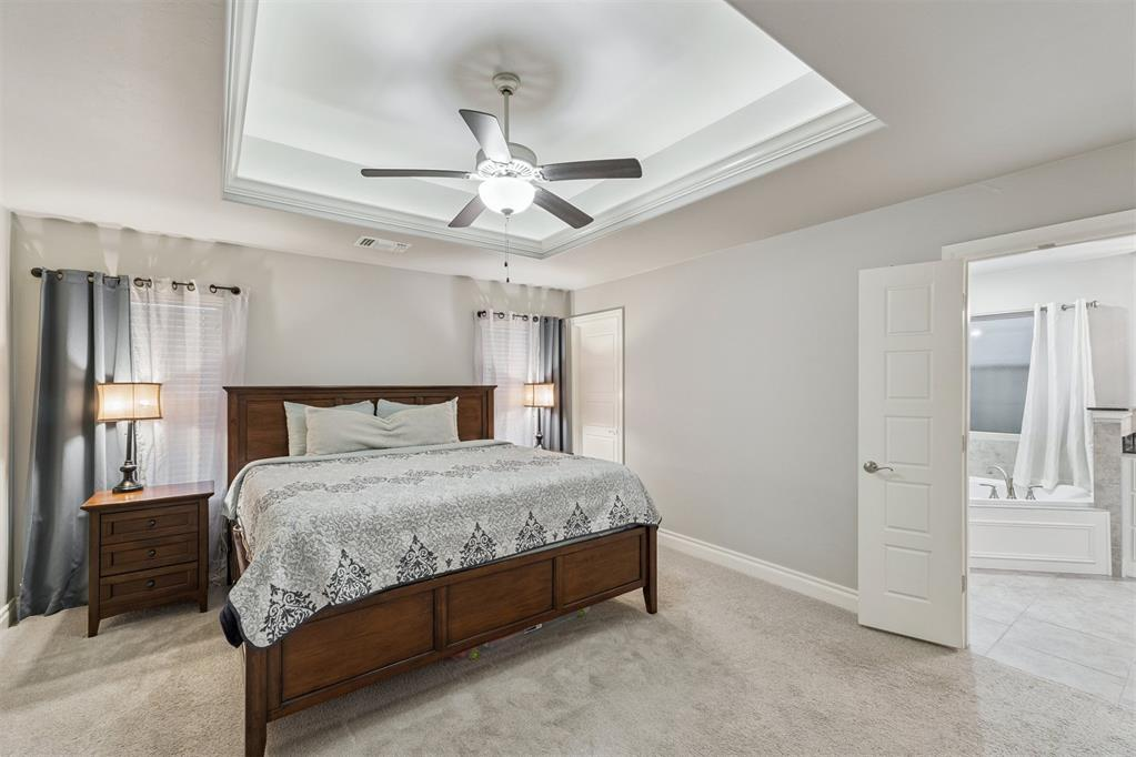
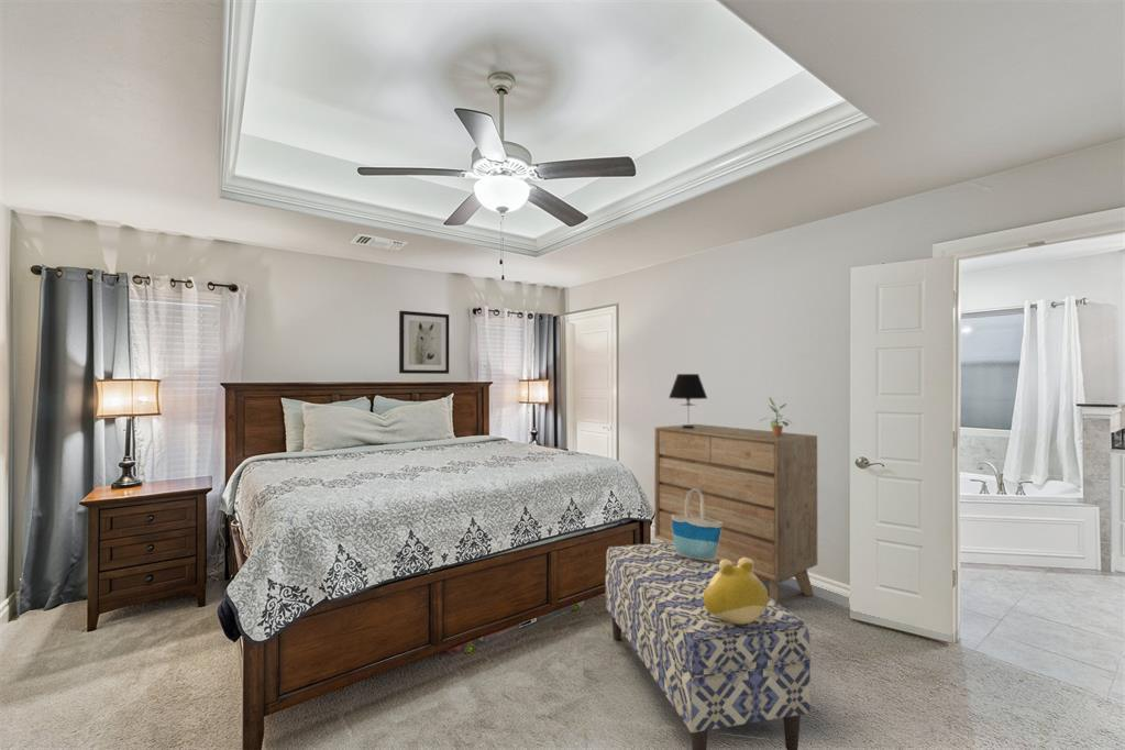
+ plush toy (736, 589)
+ wall art (424, 343)
+ potted plant (776, 416)
+ table lamp (687, 400)
+ dresser (729, 505)
+ bench (688, 630)
+ tote bag (695, 523)
